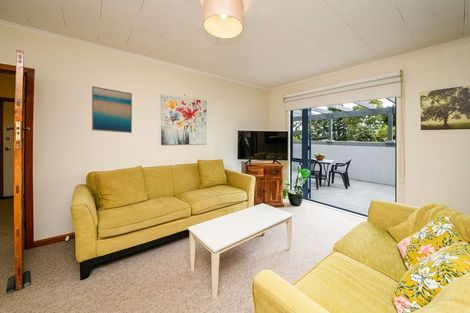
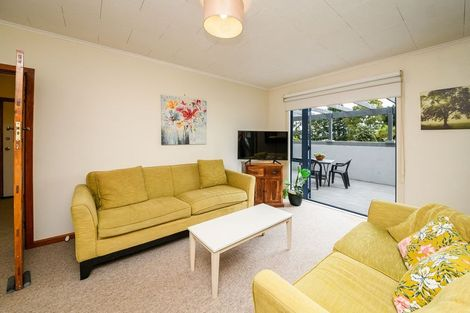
- wall art (112, 110)
